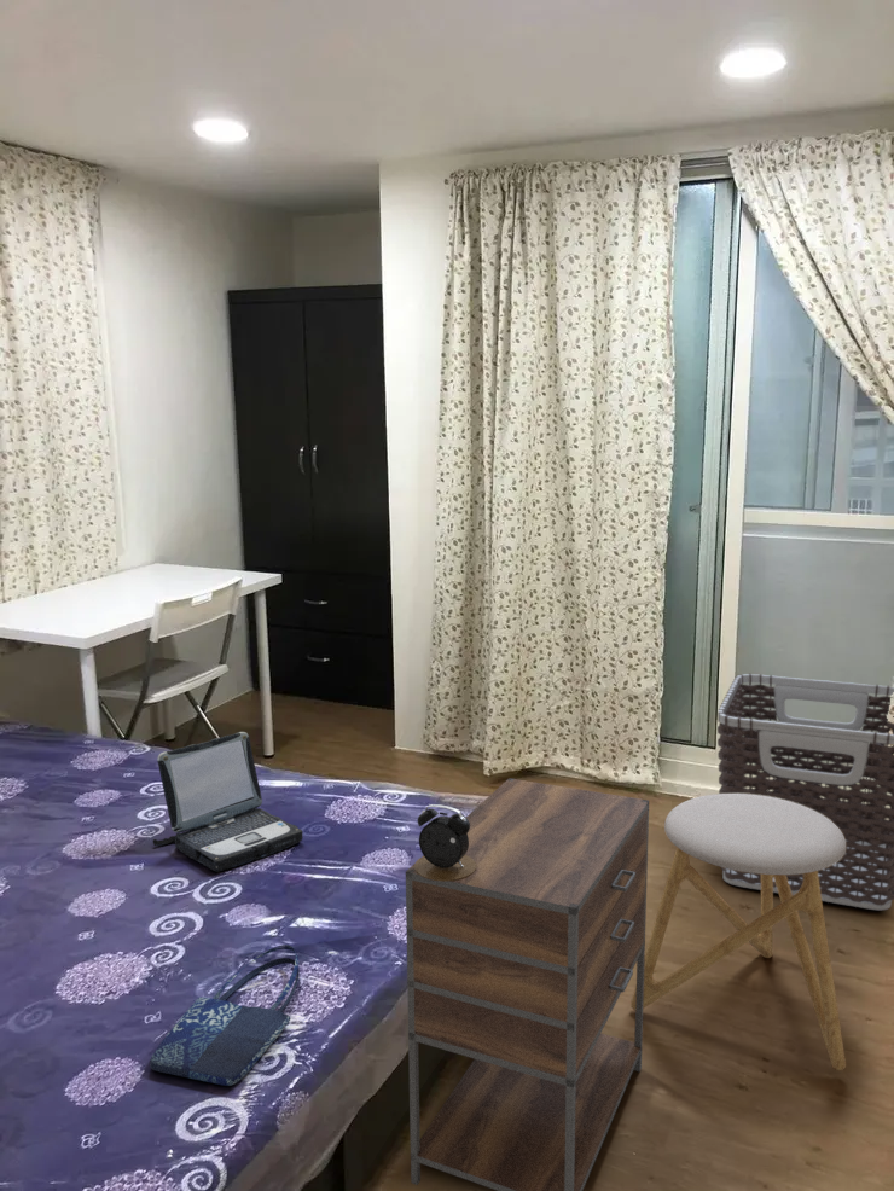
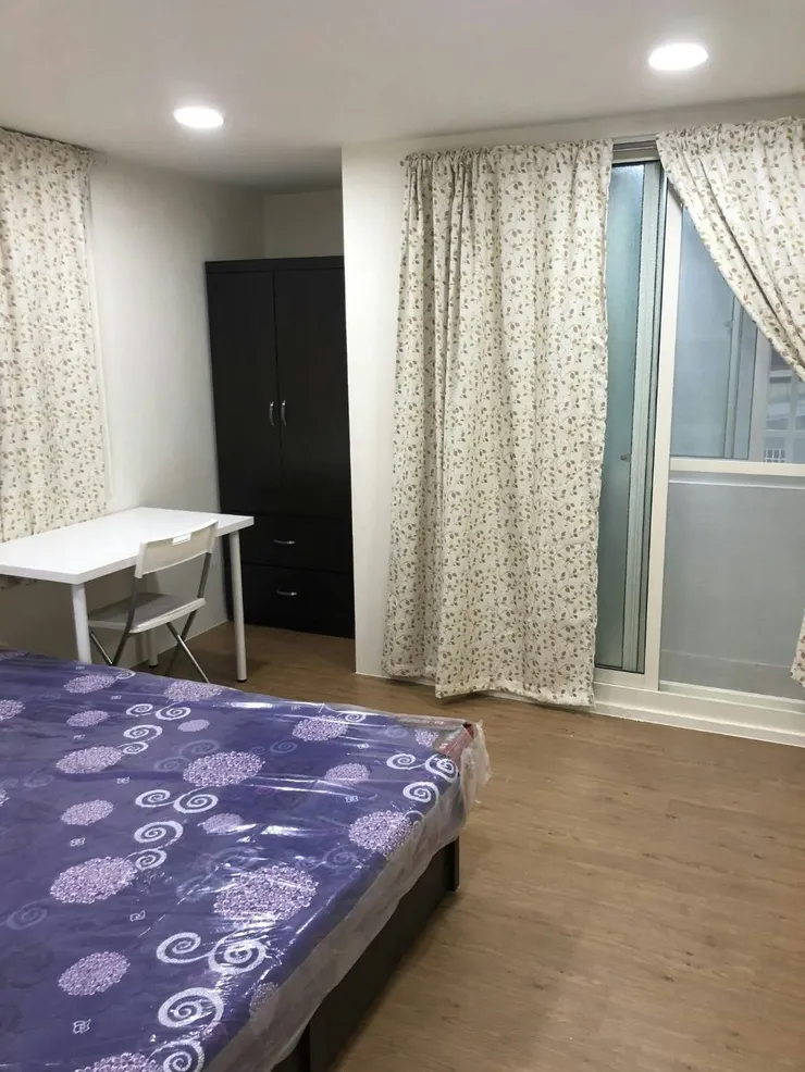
- stool (761, 910)
- shopping bag (243, 1006)
- clothes hamper (812, 783)
- laptop (227, 797)
- alarm clock (445, 835)
- nightstand (542, 983)
